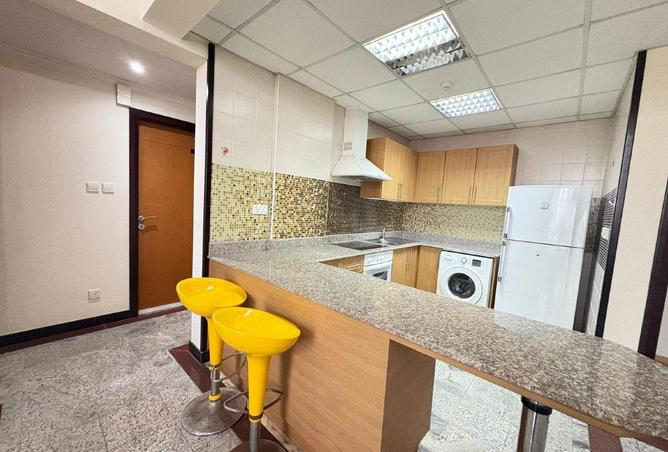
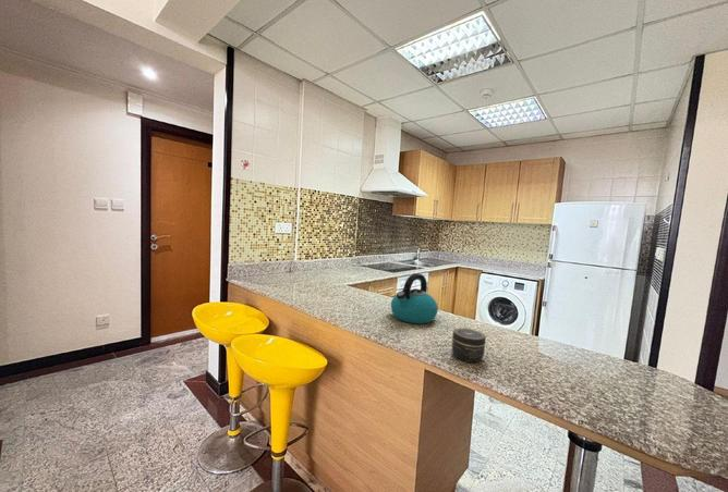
+ kettle (413, 296)
+ jar (468, 344)
